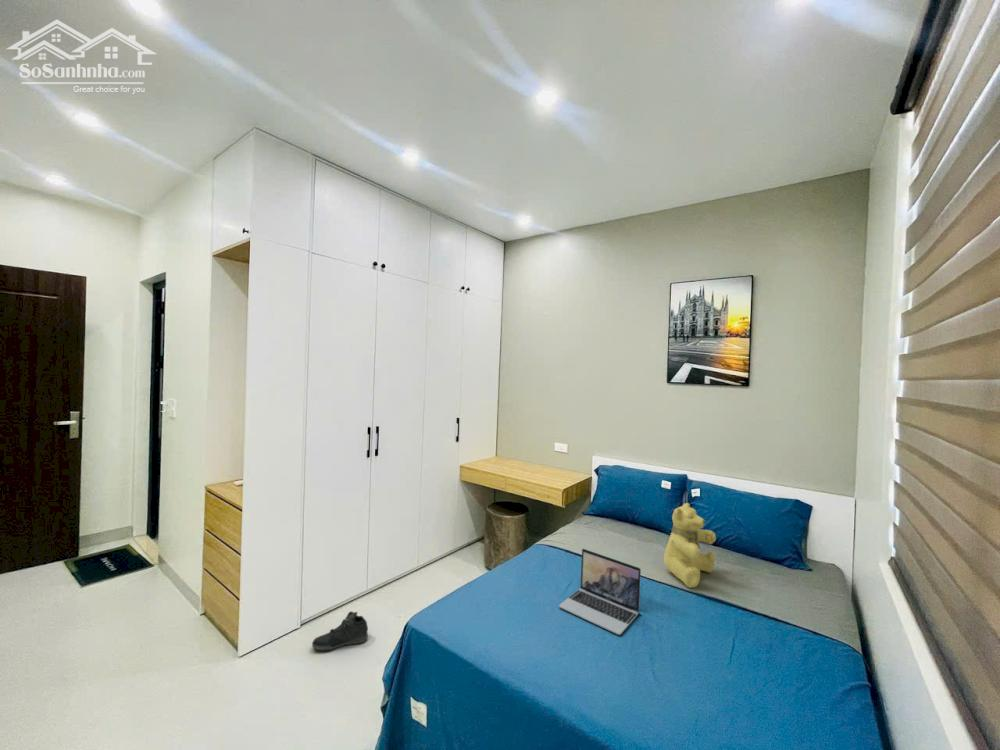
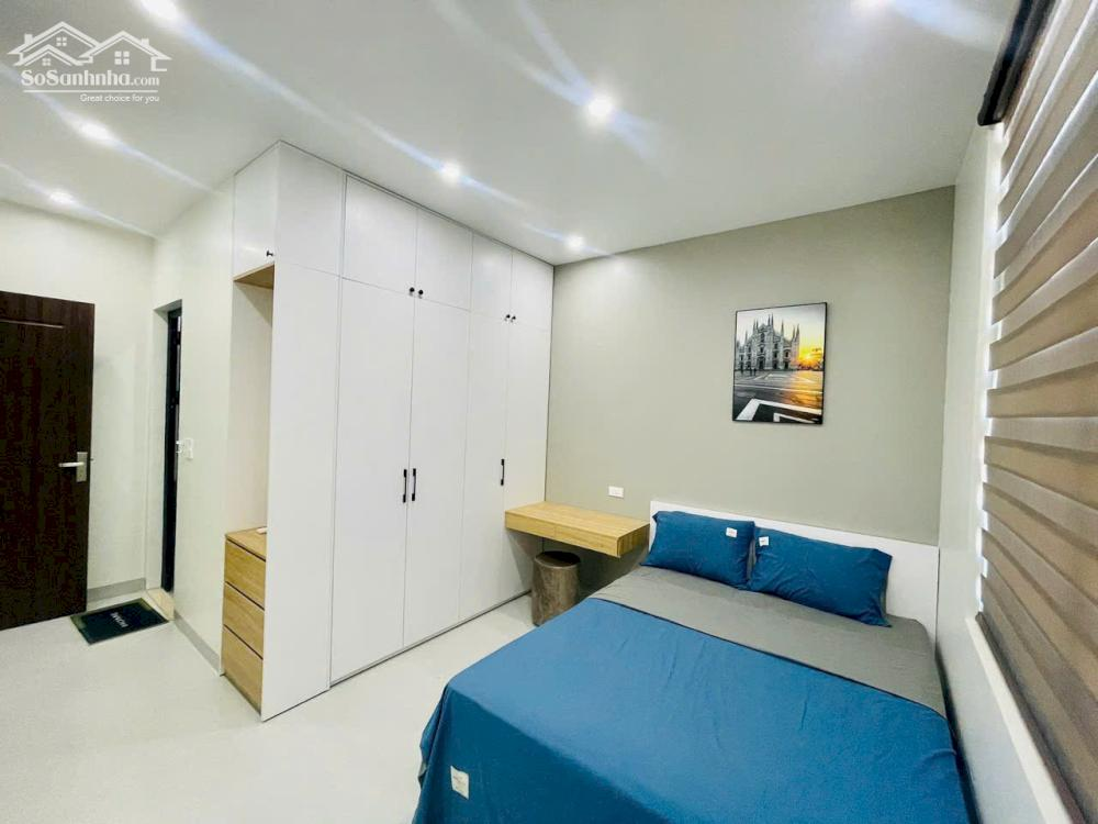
- teddy bear (688, 540)
- sneaker (341, 628)
- laptop (599, 588)
